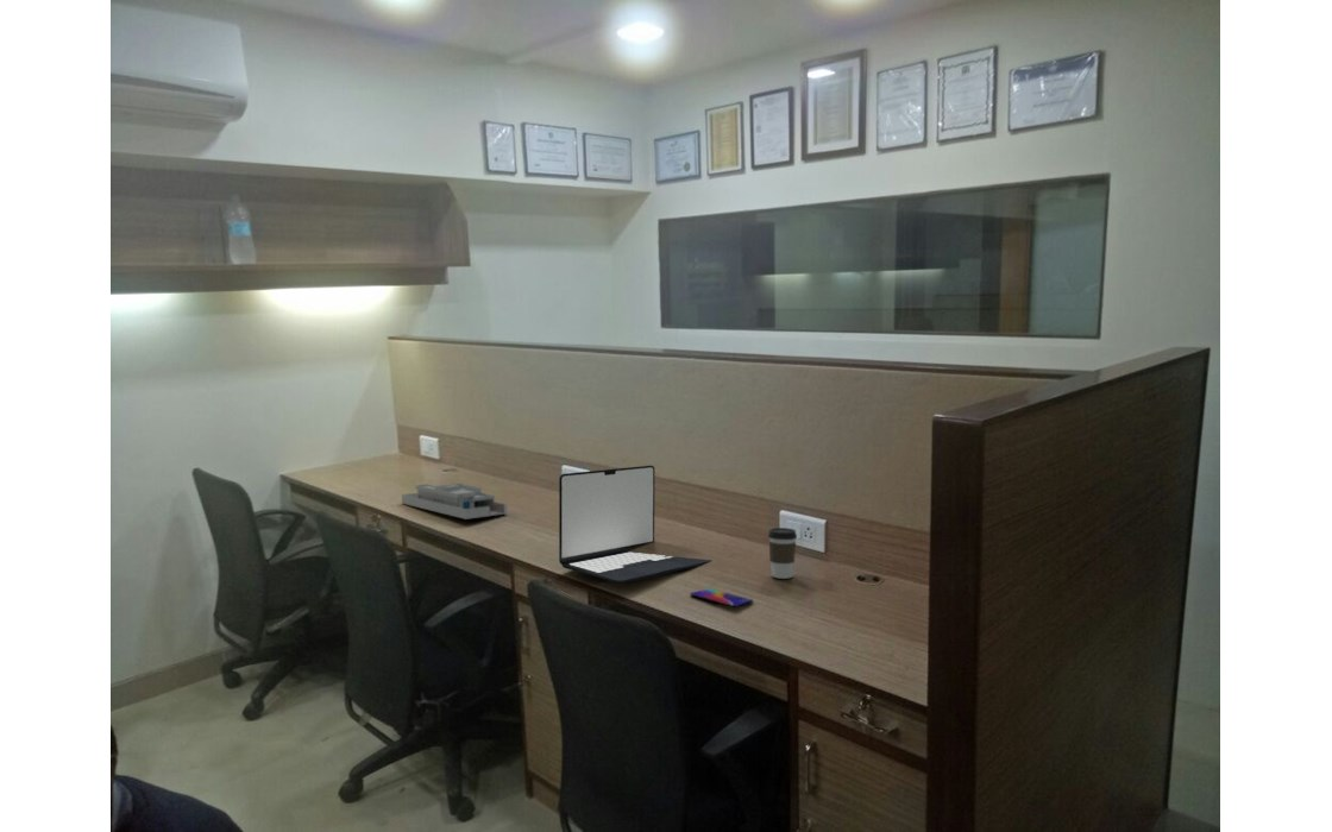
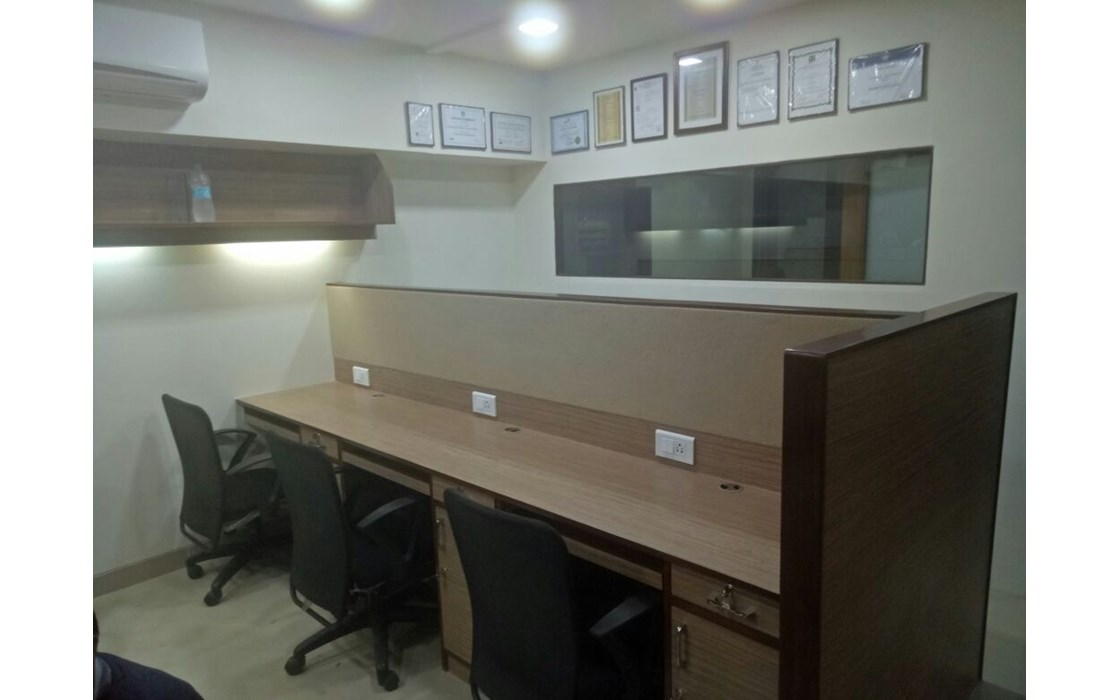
- desk organizer (452, 496)
- coffee cup (781, 553)
- laptop (637, 519)
- smartphone (721, 597)
